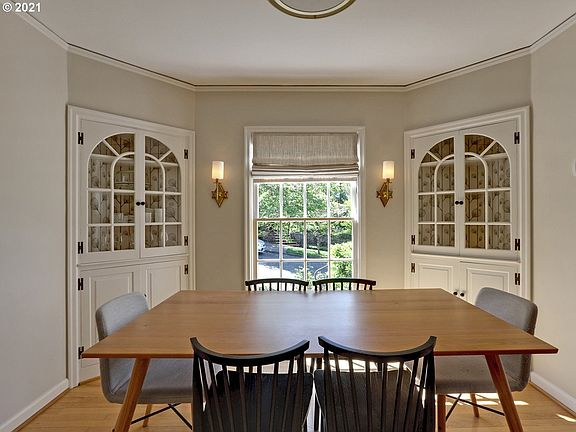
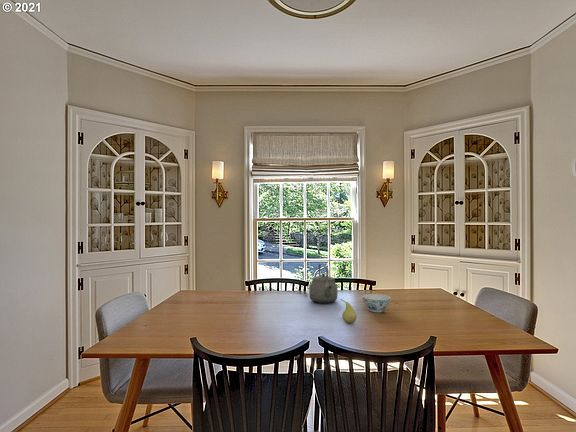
+ chinaware (376, 303)
+ fruit (348, 310)
+ tea kettle (324, 283)
